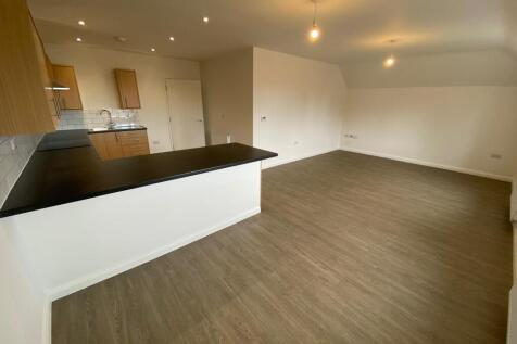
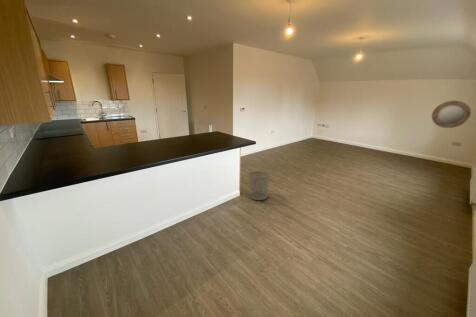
+ waste bin (258, 186)
+ home mirror (450, 114)
